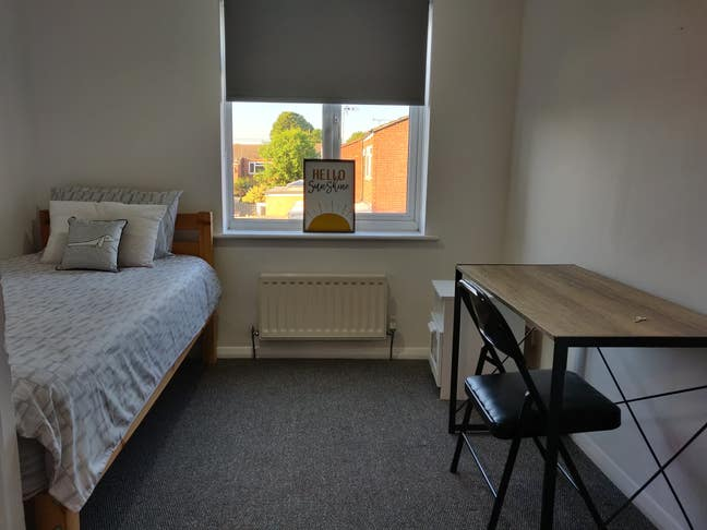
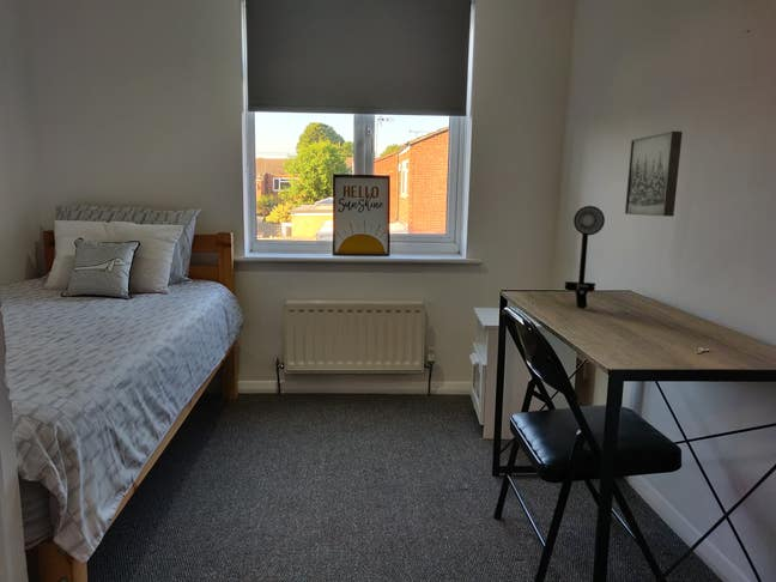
+ desk lamp (583, 256)
+ wall art (650, 175)
